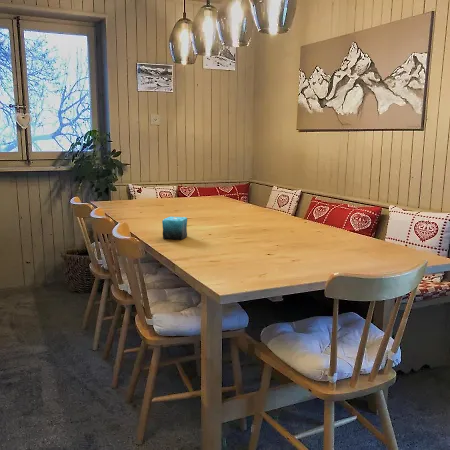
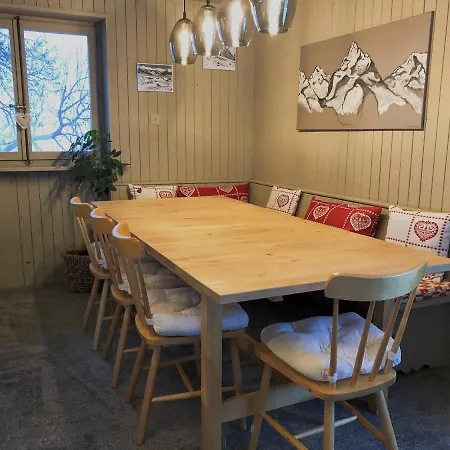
- candle (175, 223)
